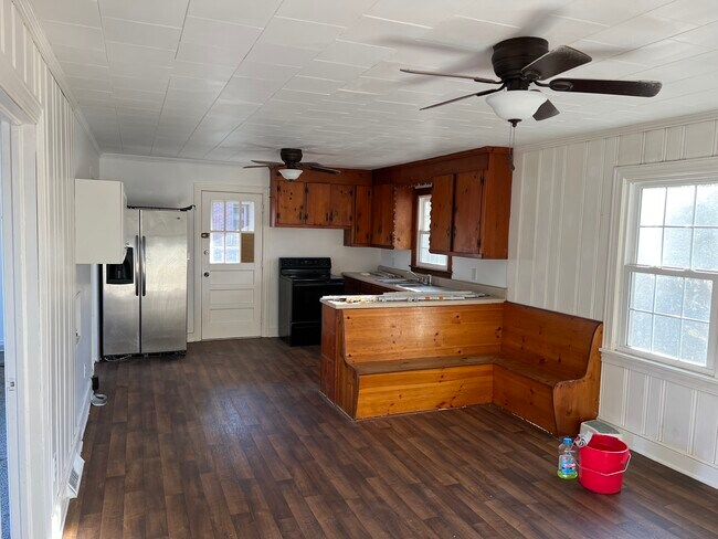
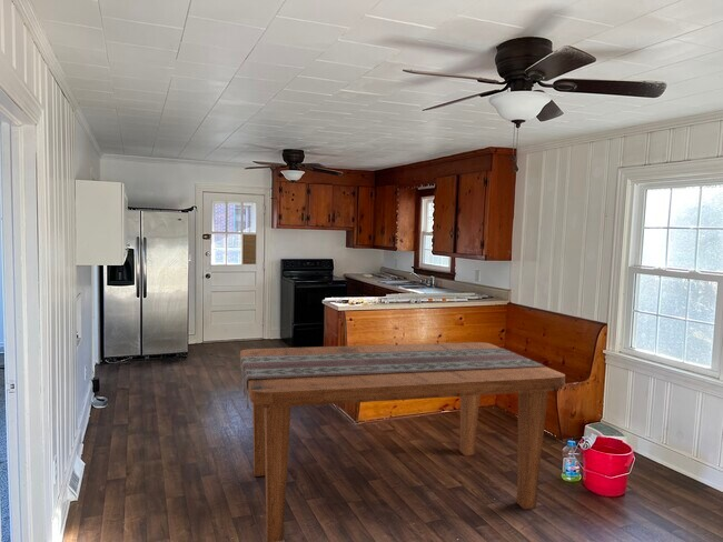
+ dining table (392, 400)
